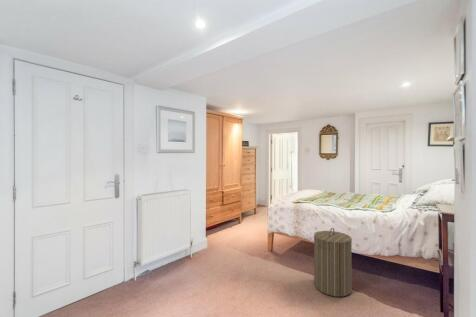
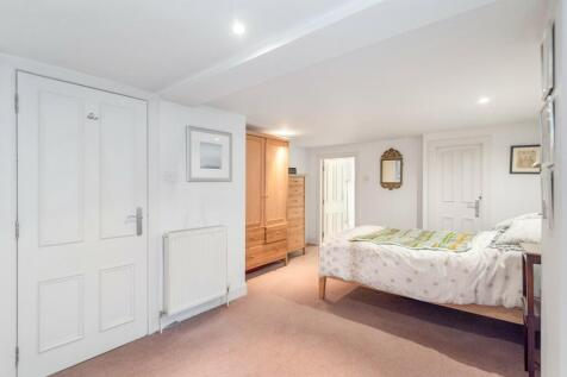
- laundry hamper (332, 257)
